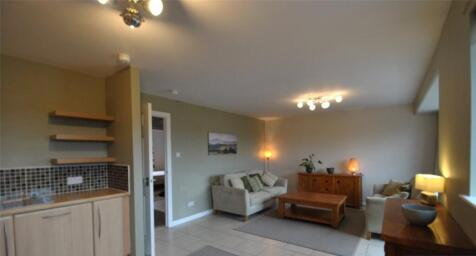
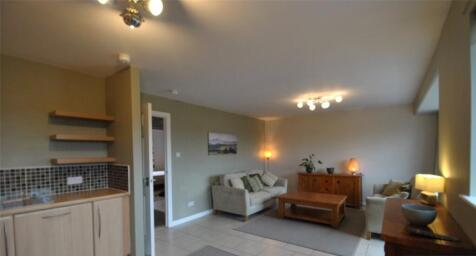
+ remote control (431, 235)
